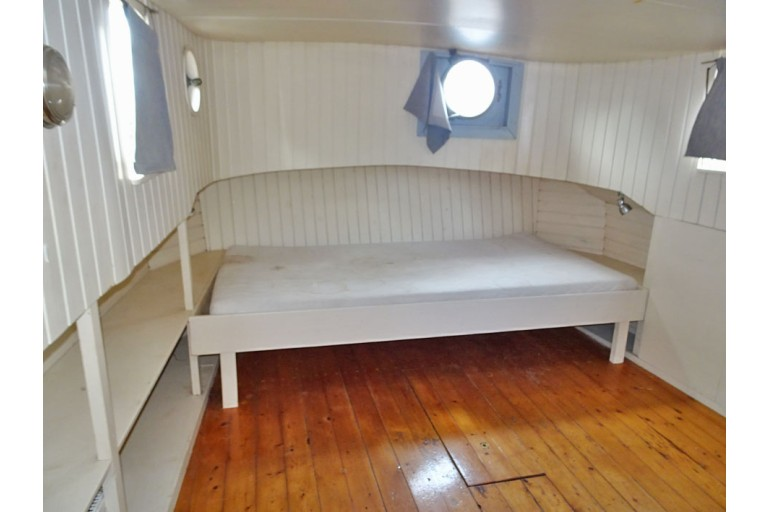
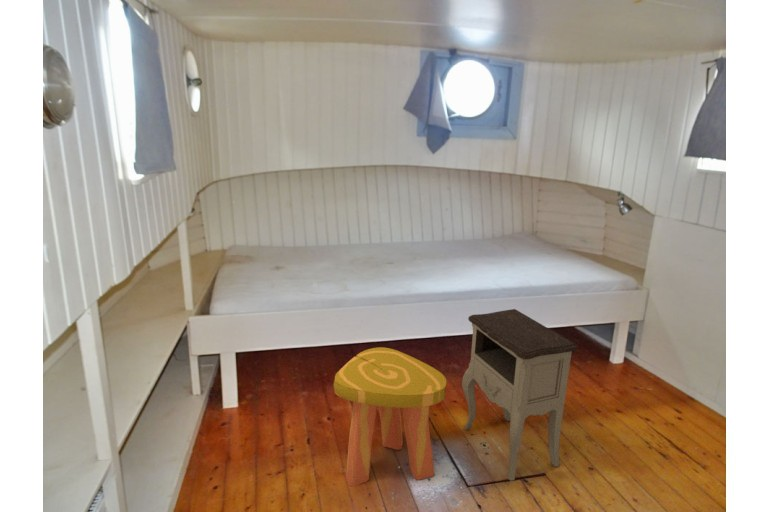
+ nightstand (512, 389)
+ stool (383, 419)
